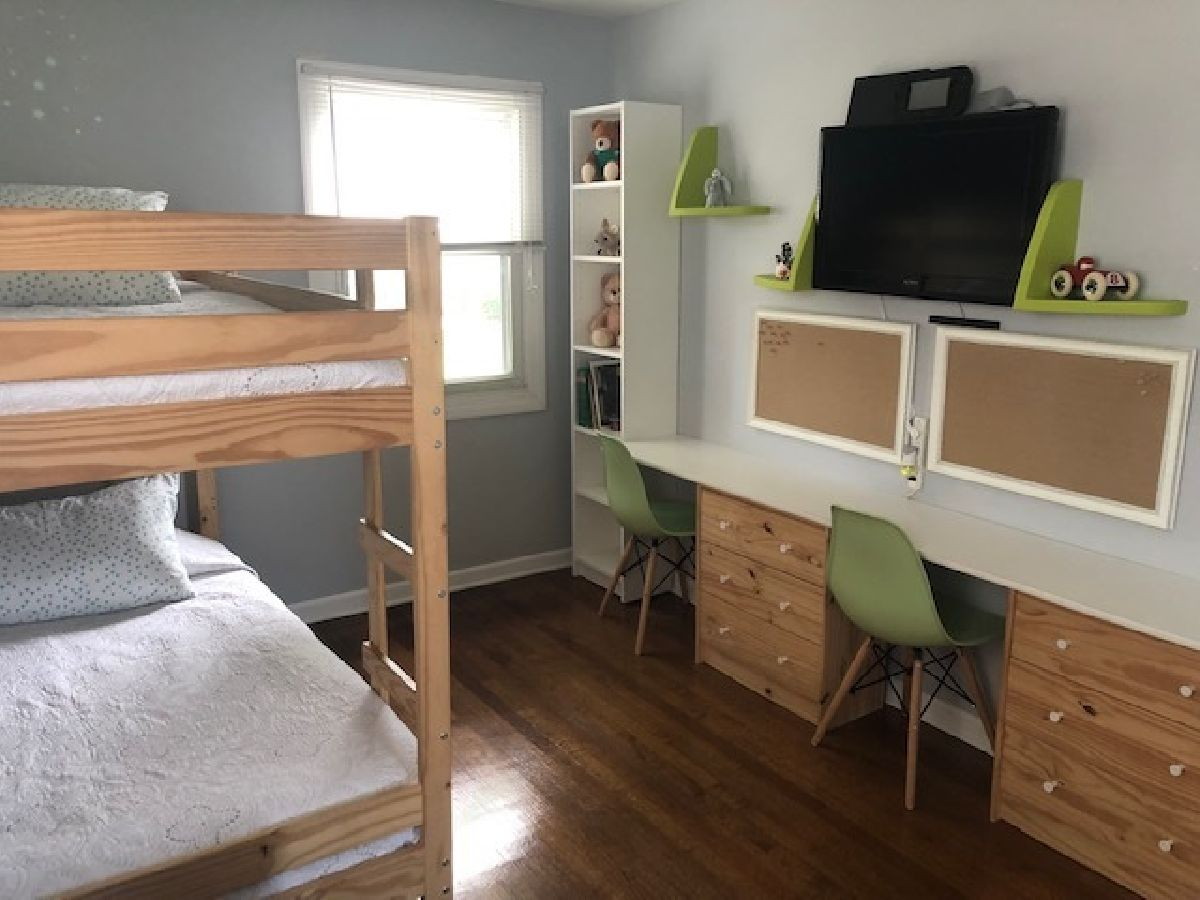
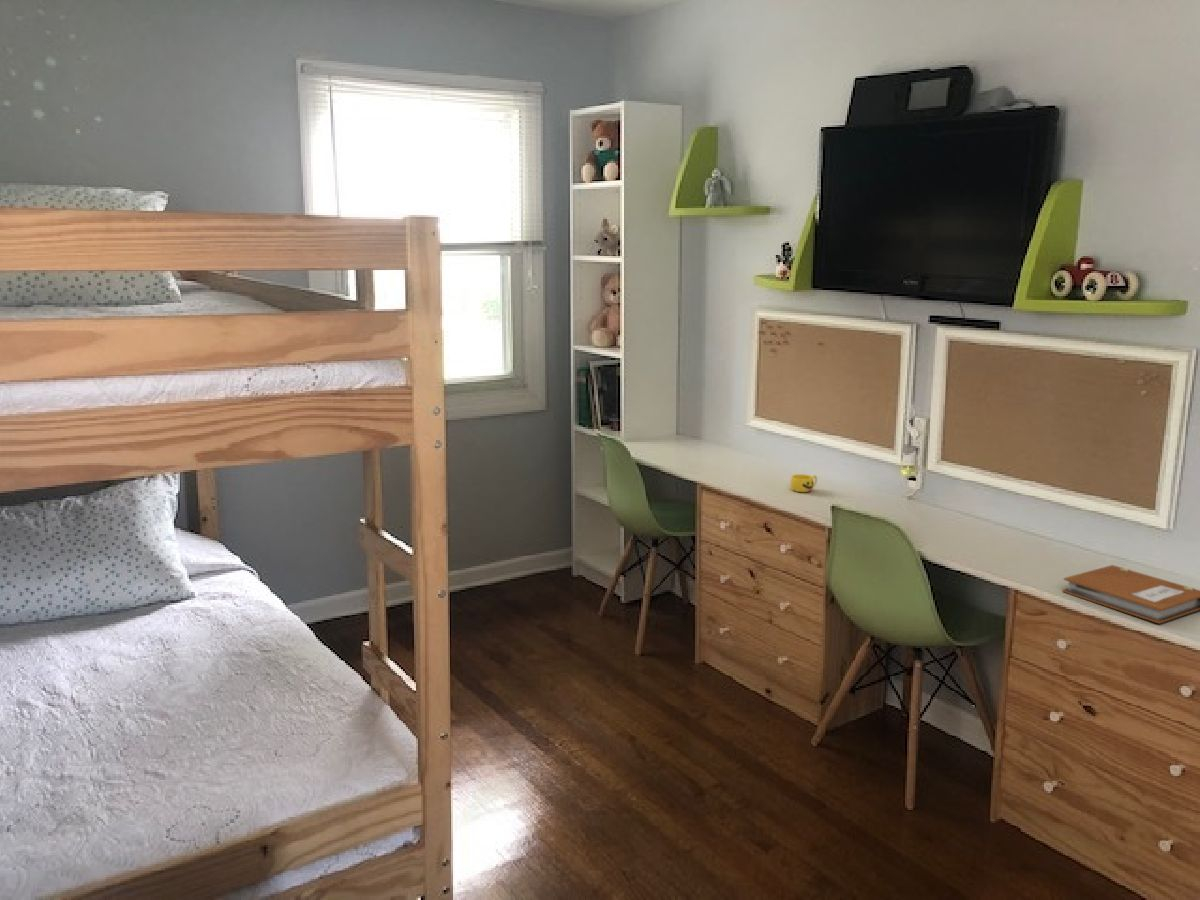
+ cup (804, 482)
+ notebook (1138, 592)
